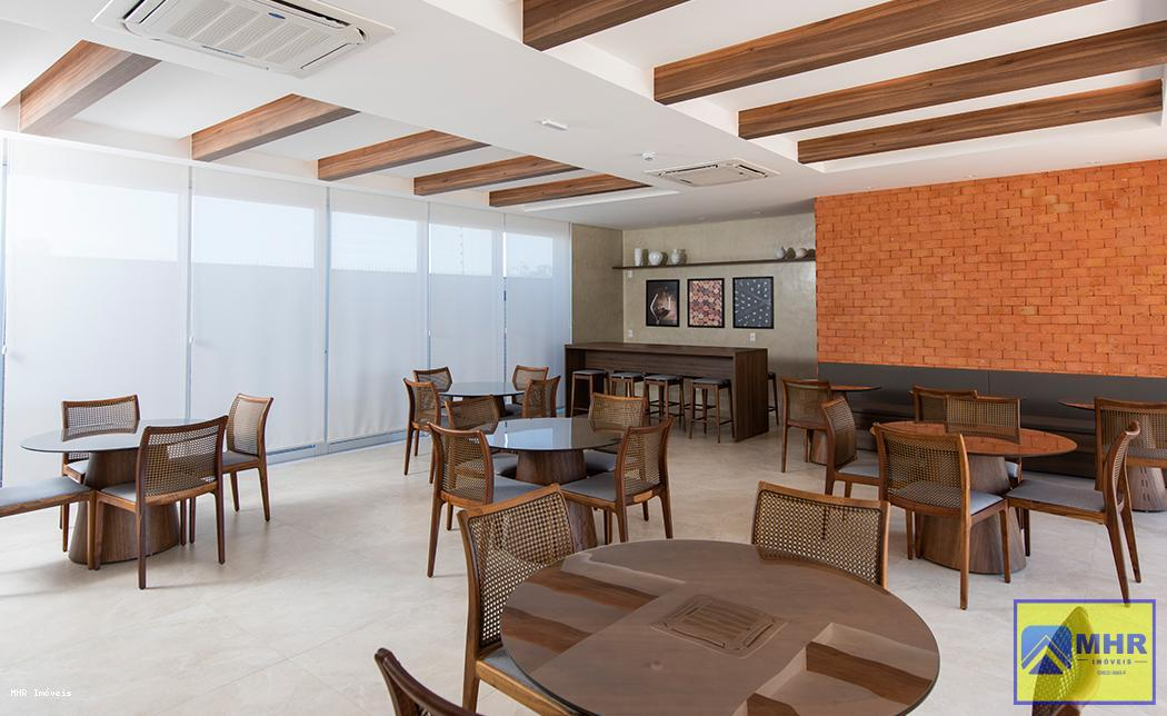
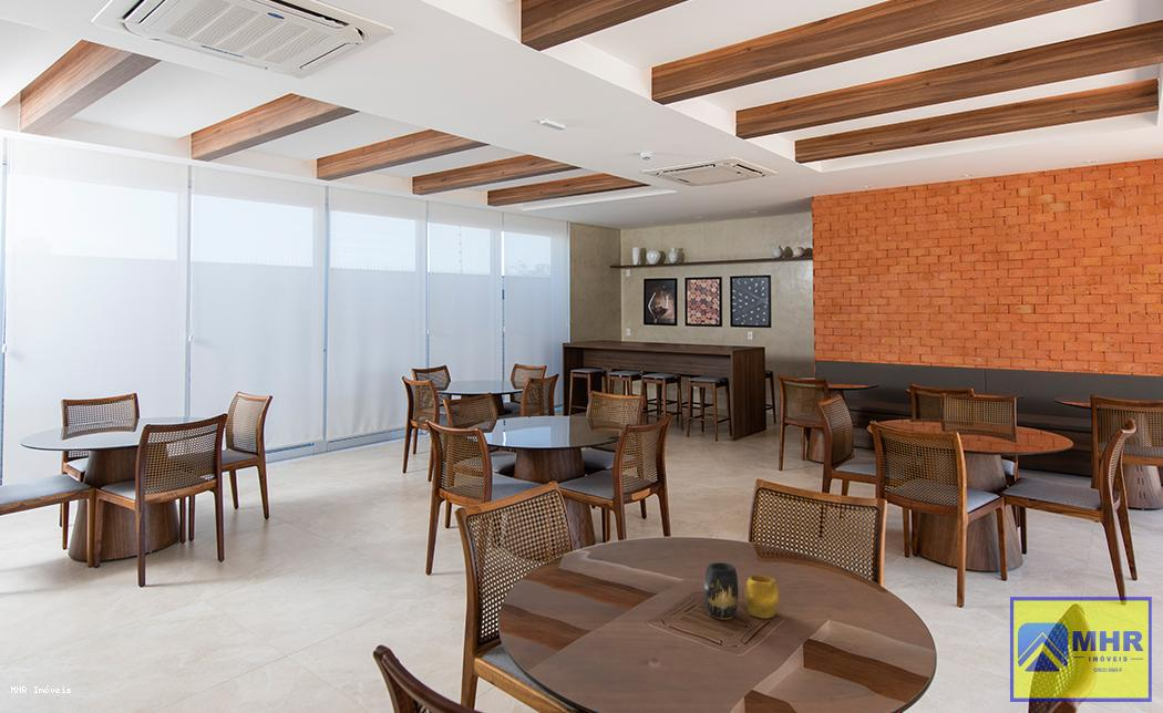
+ vase (745, 589)
